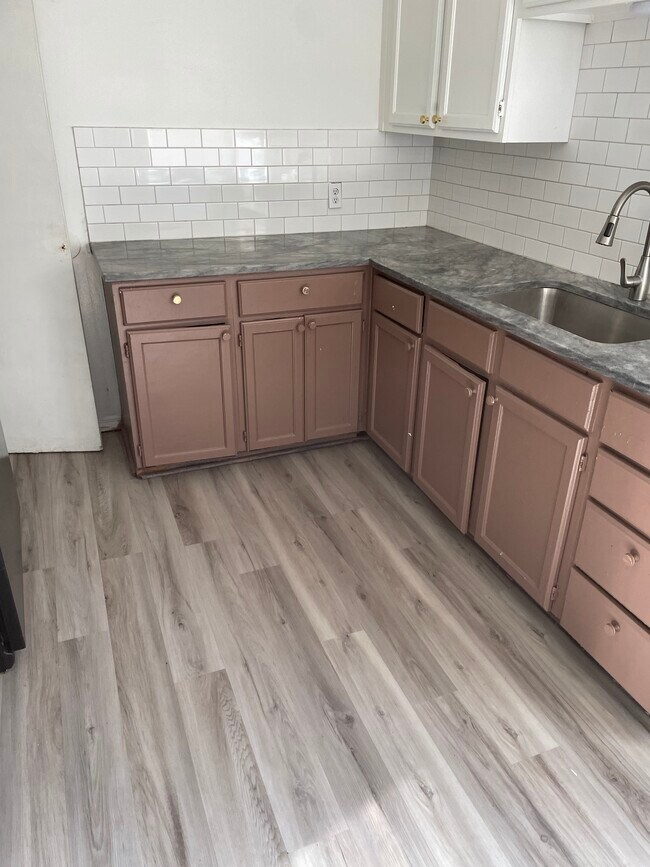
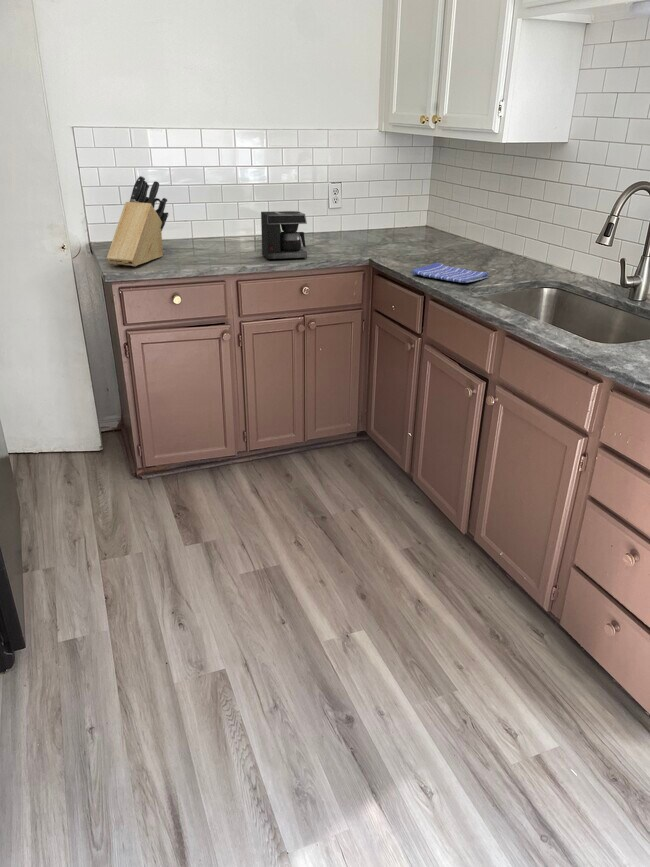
+ coffee maker (278, 230)
+ dish towel (449, 272)
+ knife block (138, 219)
